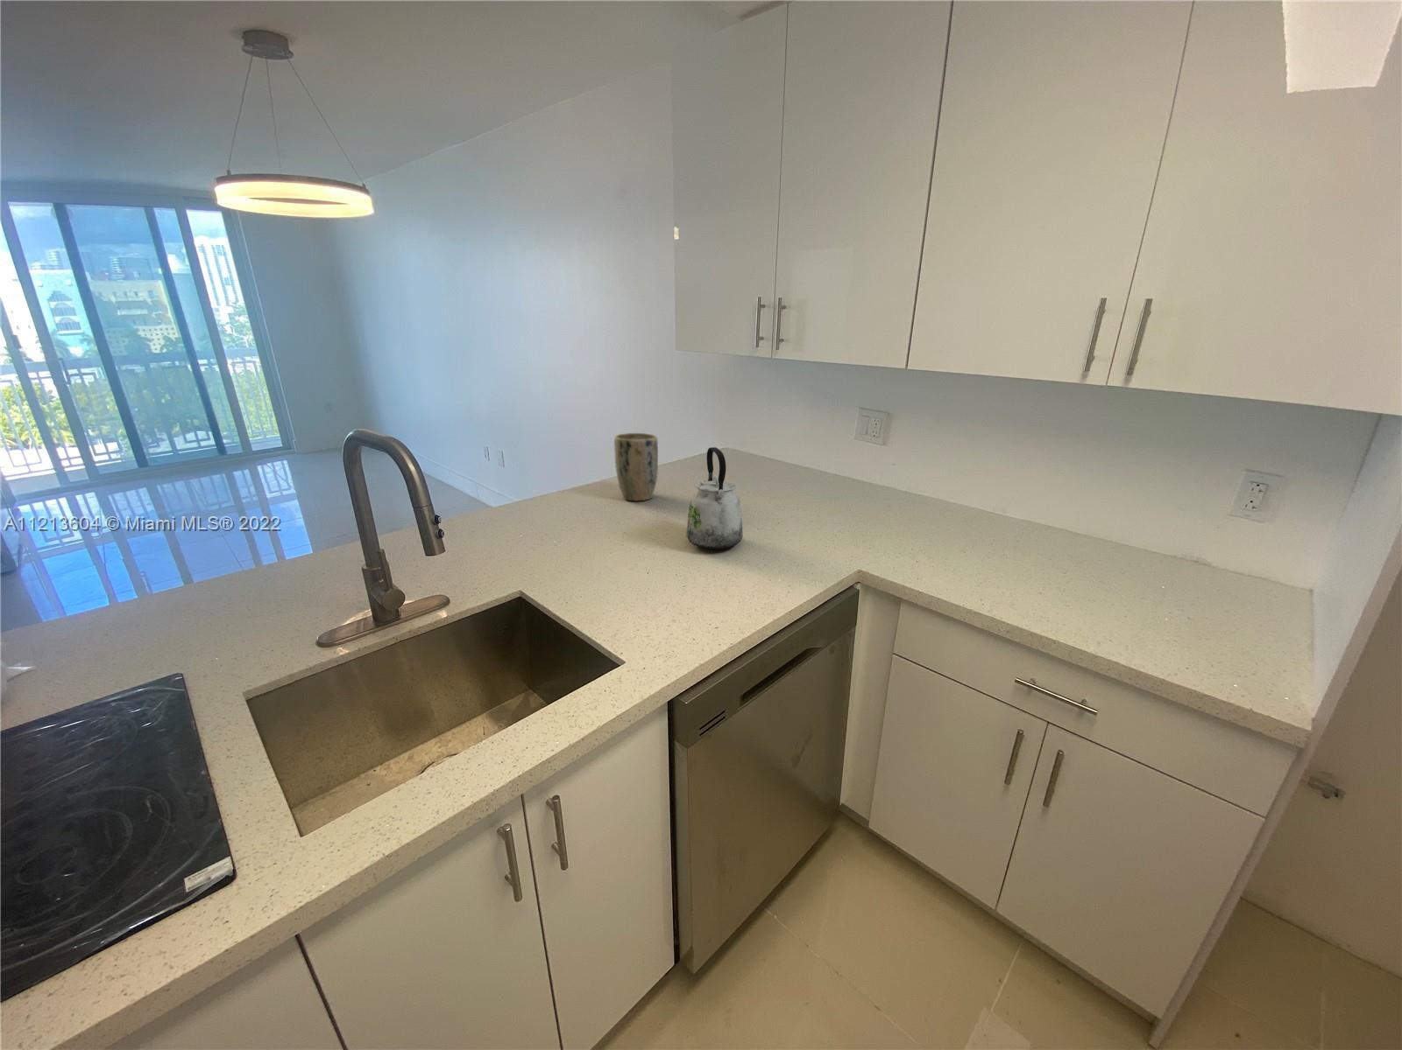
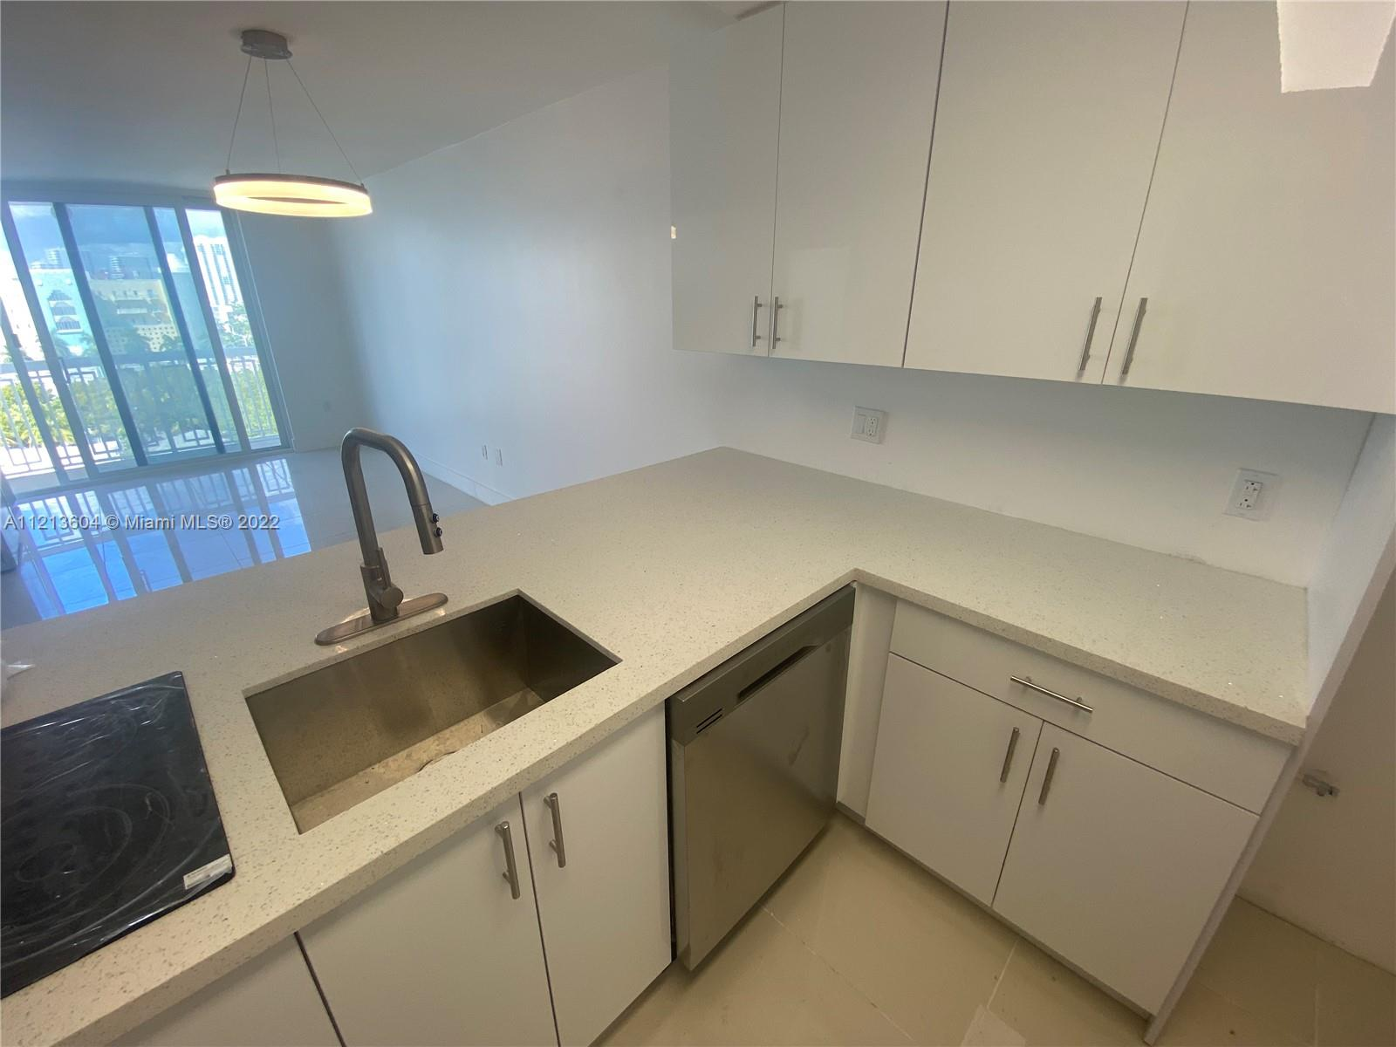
- plant pot (636, 467)
- kettle (712, 494)
